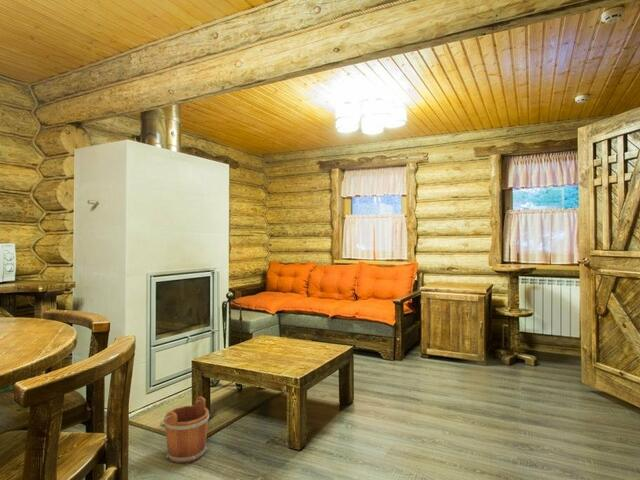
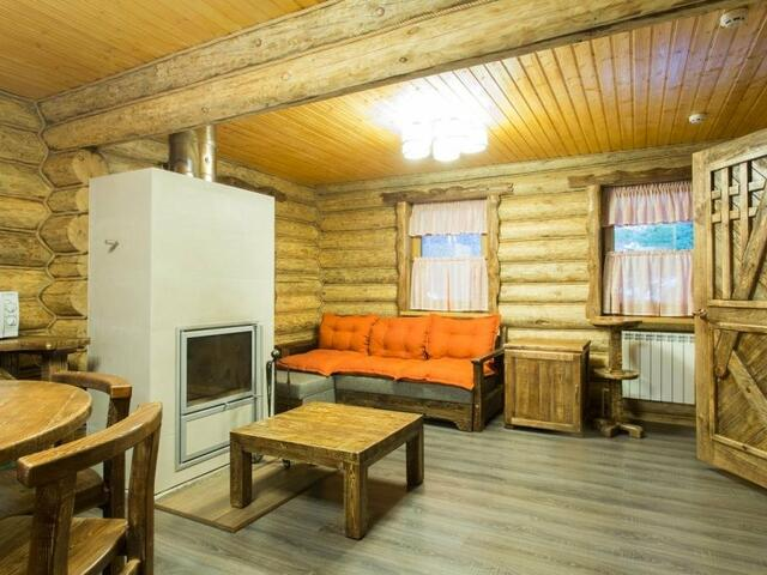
- bucket (185, 428)
